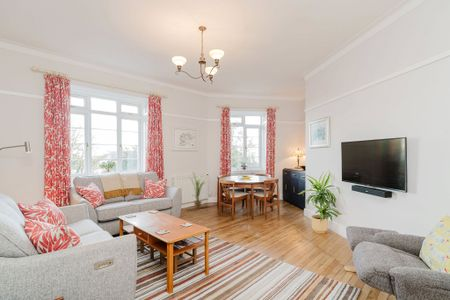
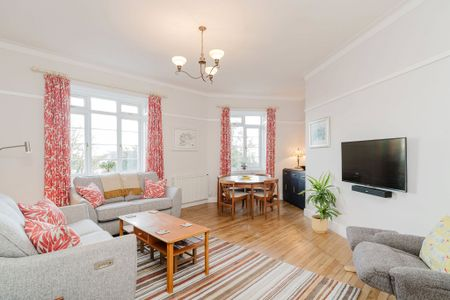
- house plant (195, 190)
